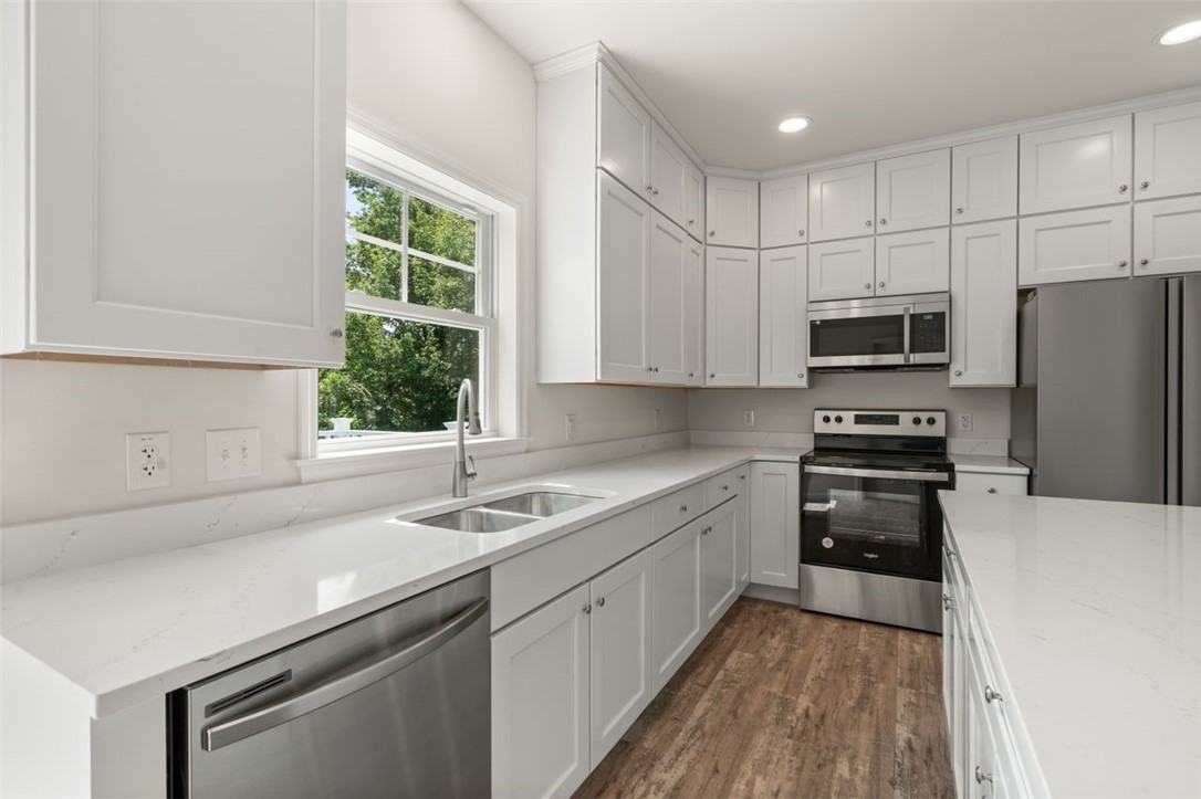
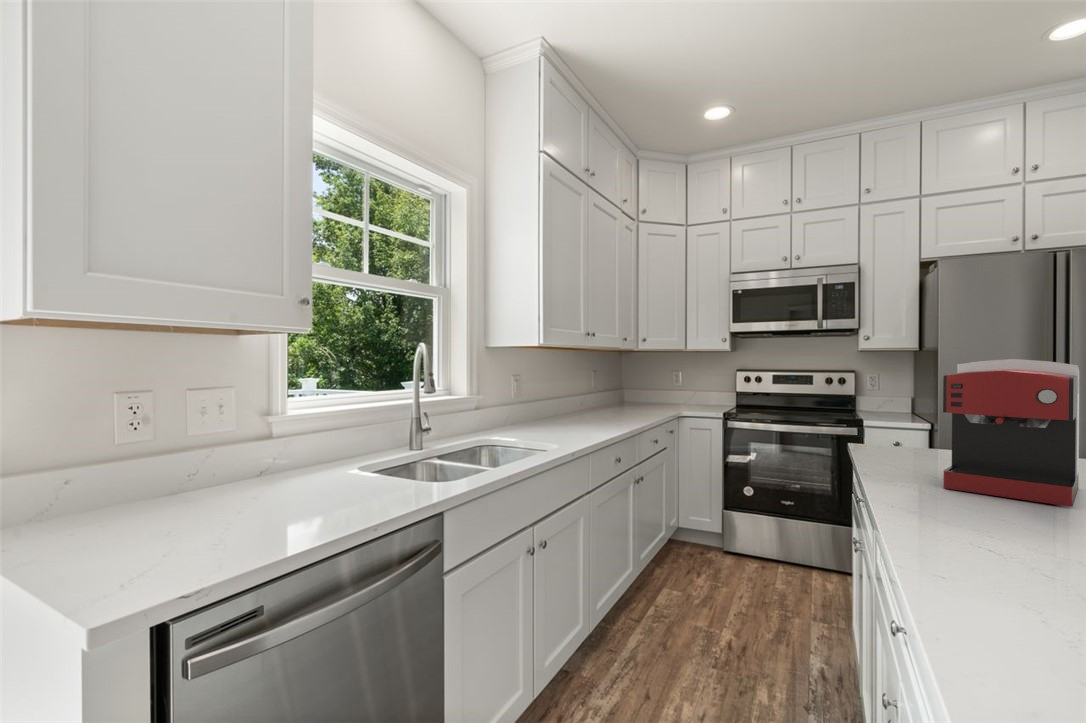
+ coffee maker (1009, 424)
